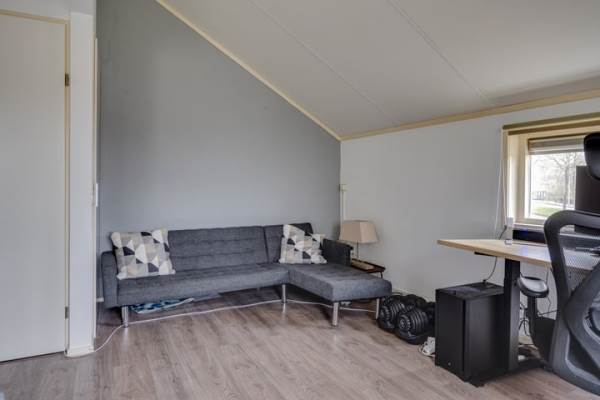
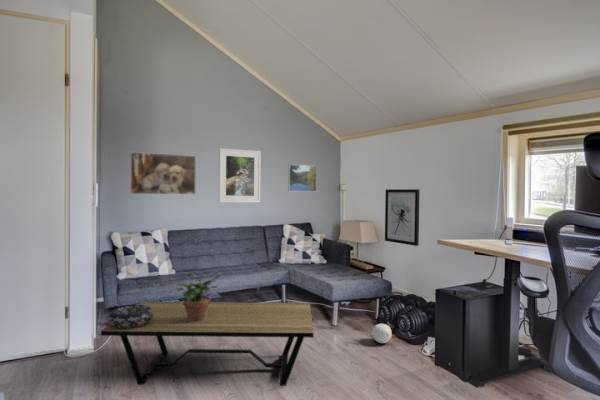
+ potted plant (201, 295)
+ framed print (302, 178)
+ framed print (164, 174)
+ decorative bowl (131, 317)
+ coffee table (217, 336)
+ decorative ball (381, 333)
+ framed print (240, 176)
+ wall art (401, 216)
